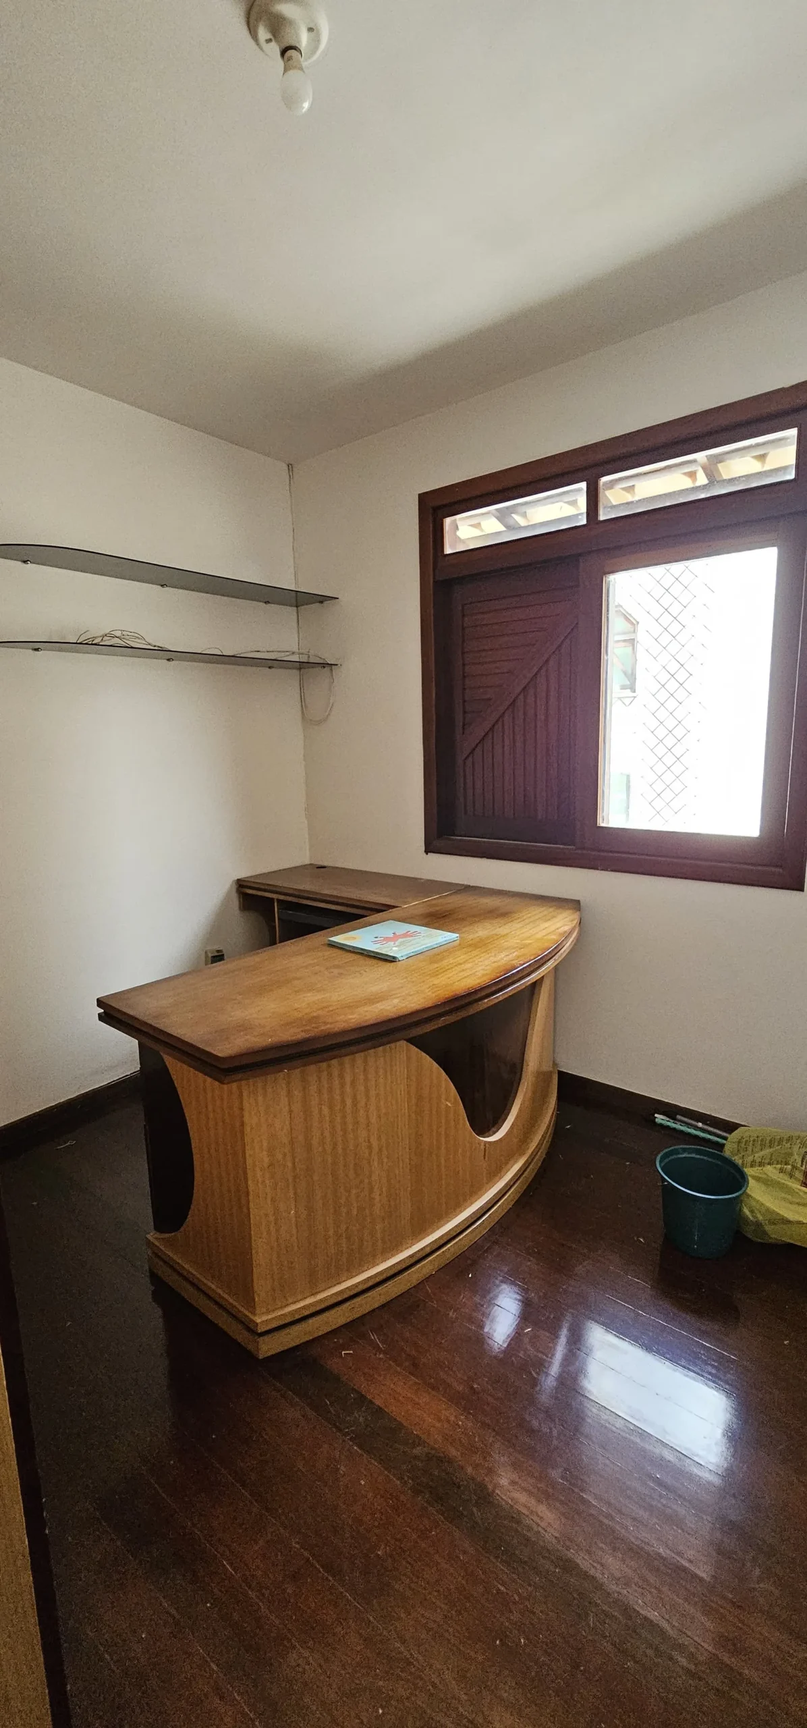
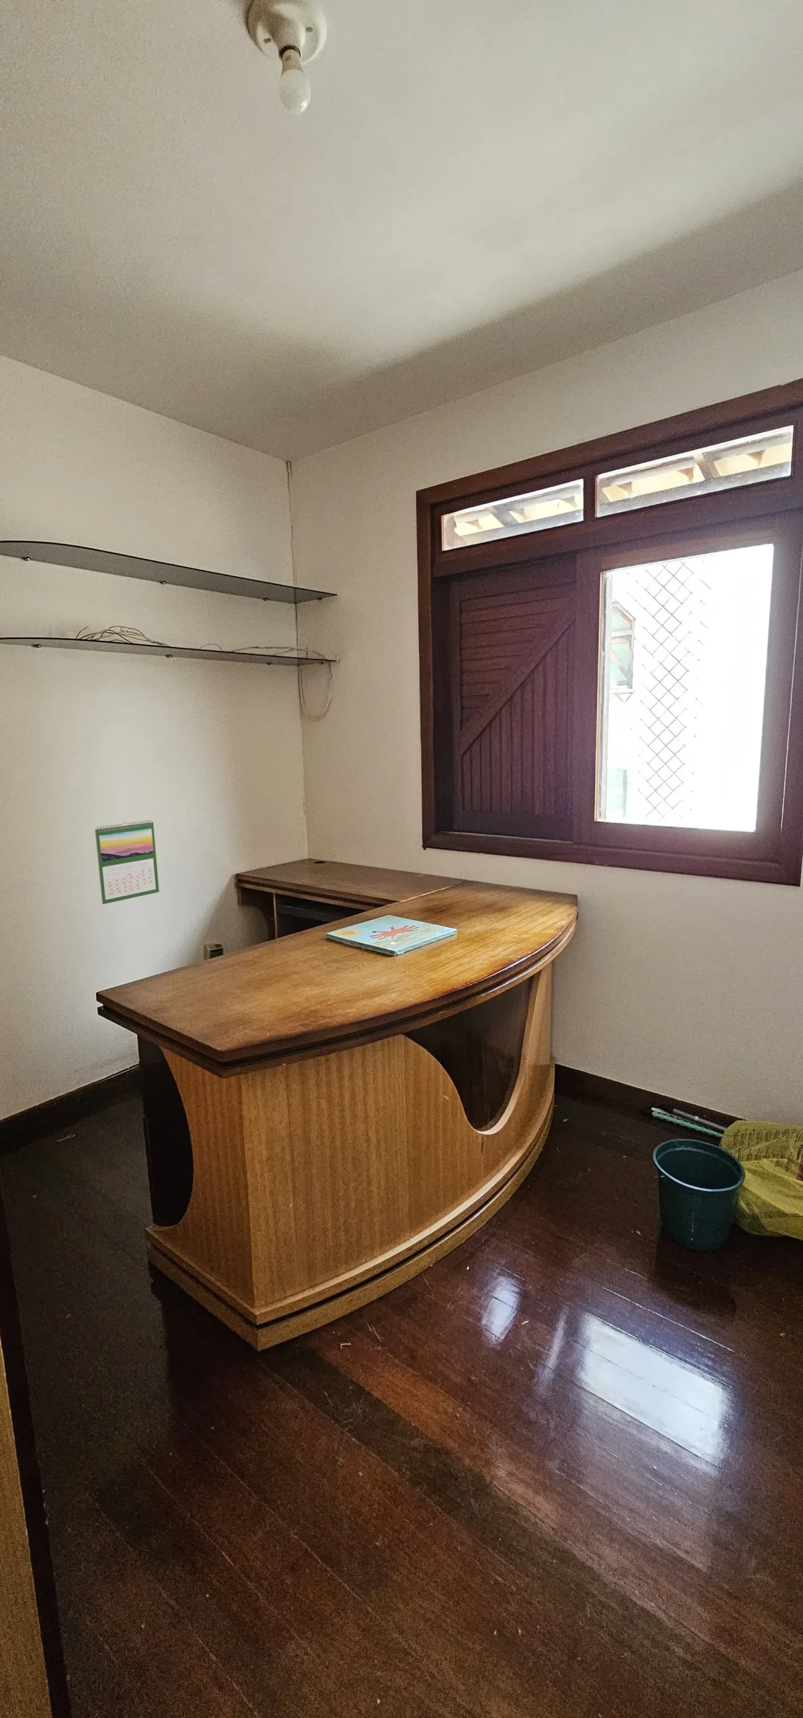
+ calendar (127, 860)
